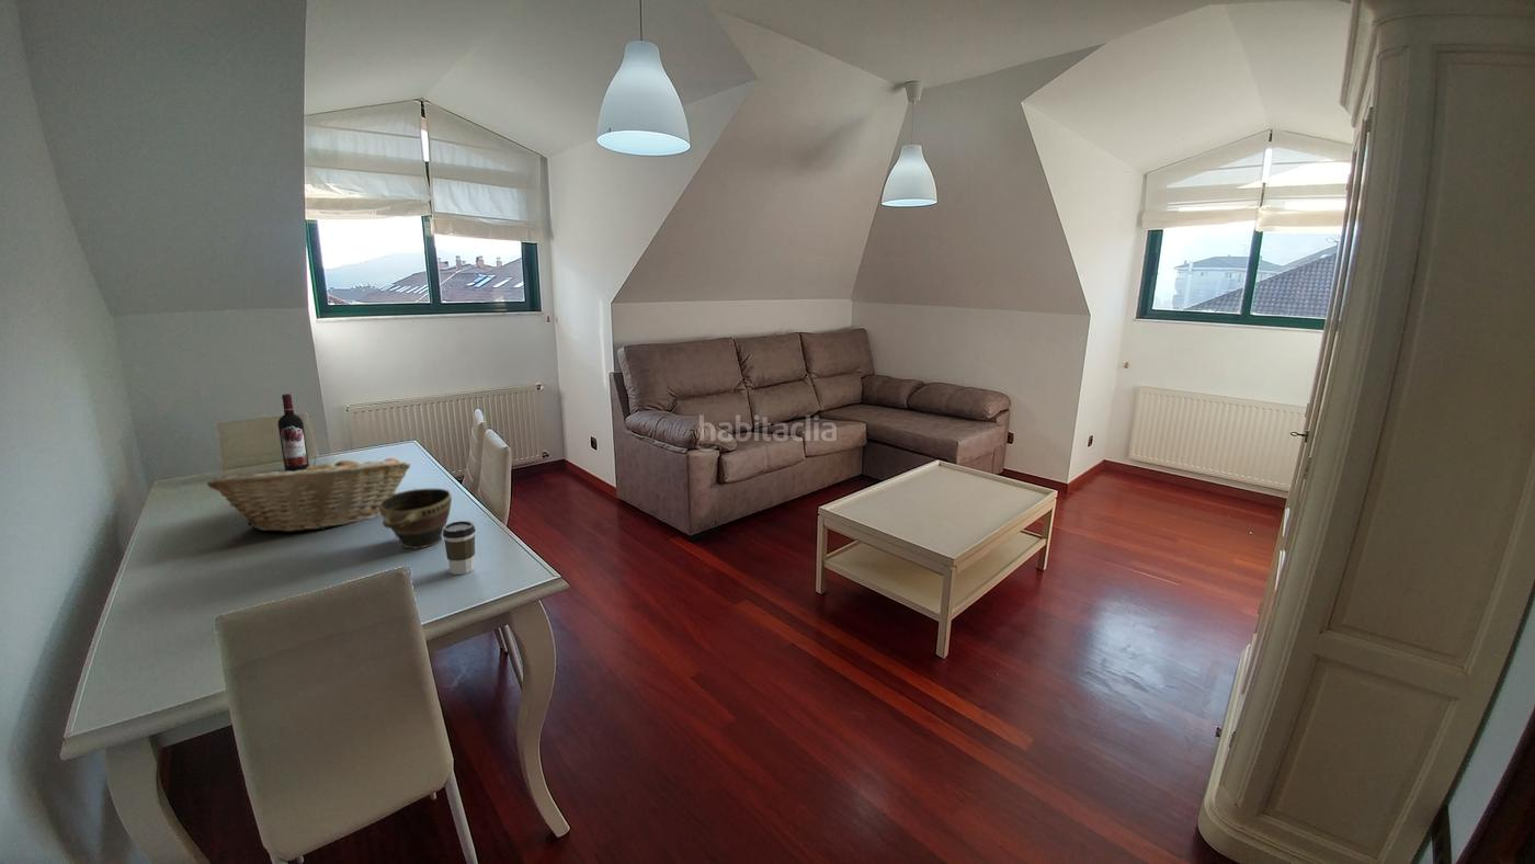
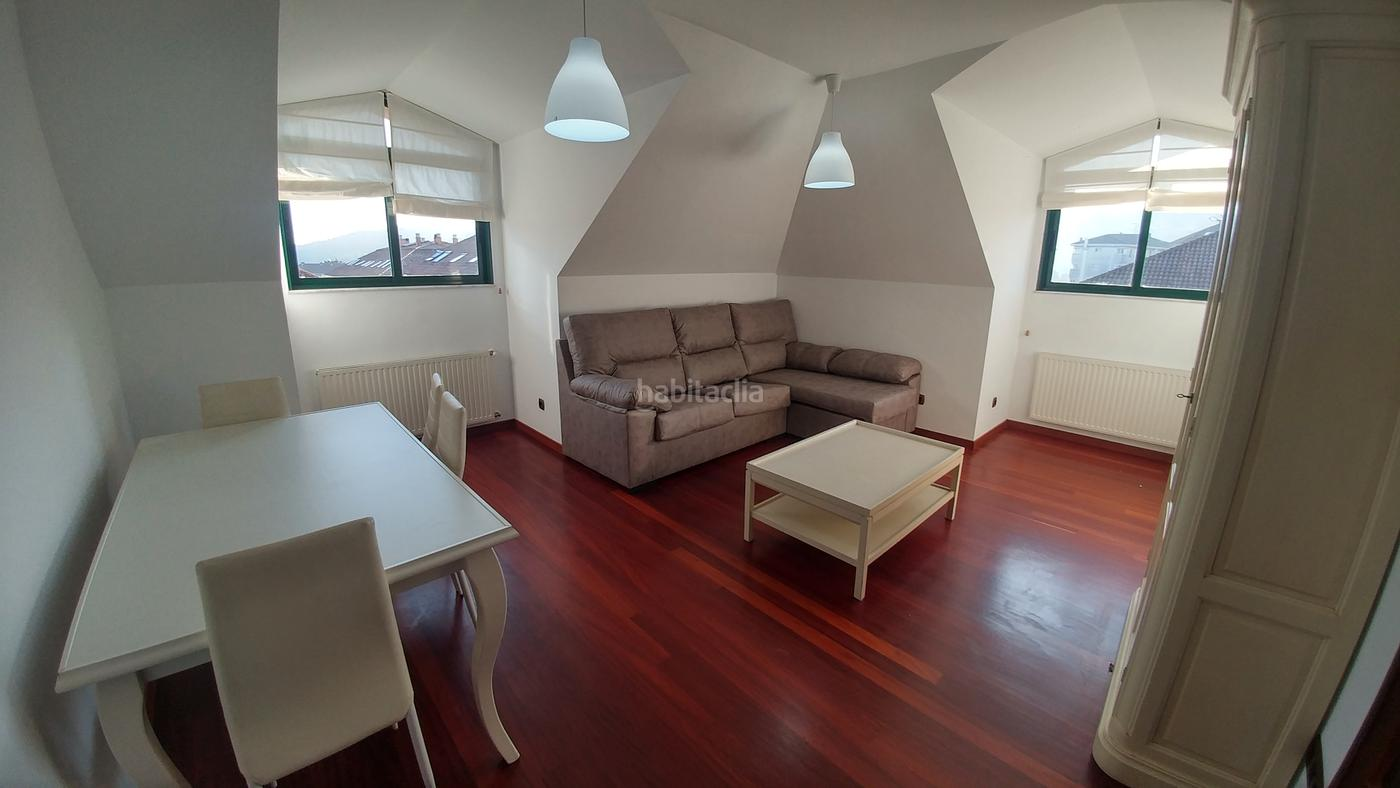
- coffee cup (459, 547)
- wine bottle (292, 432)
- fruit basket (318, 486)
- bowl (418, 520)
